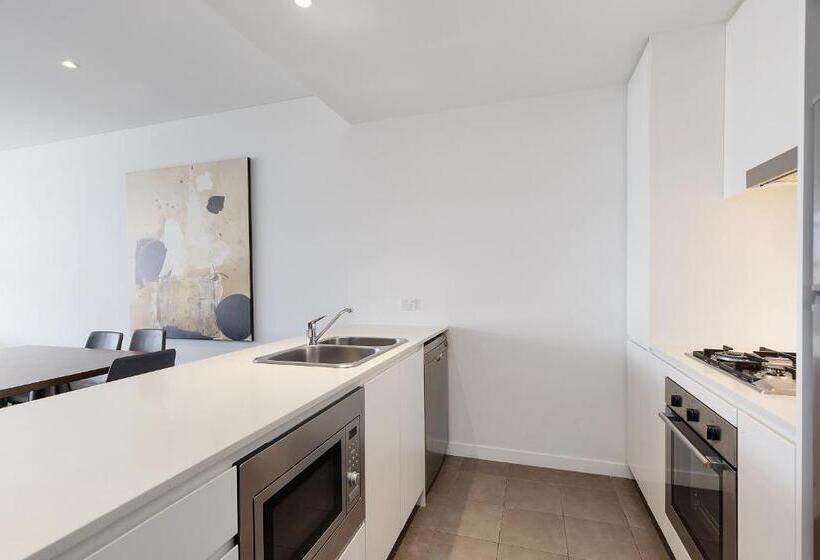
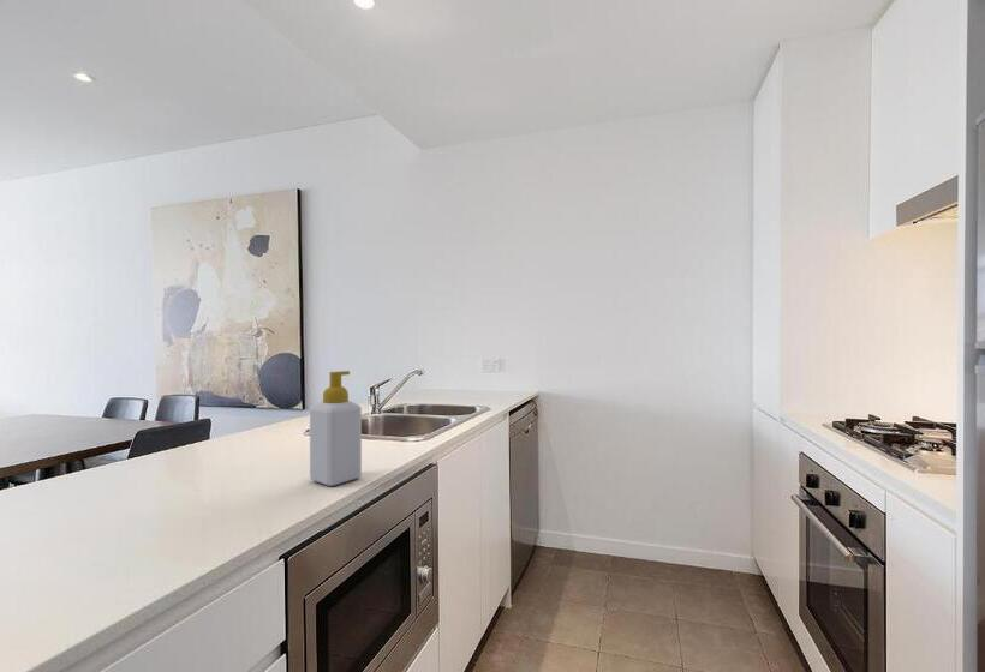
+ soap bottle (335, 425)
